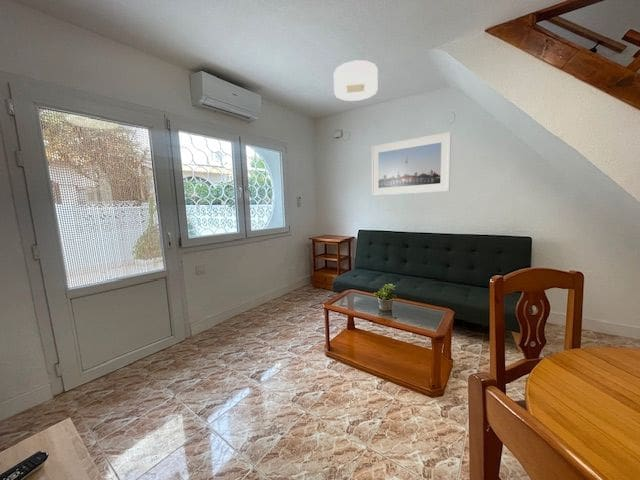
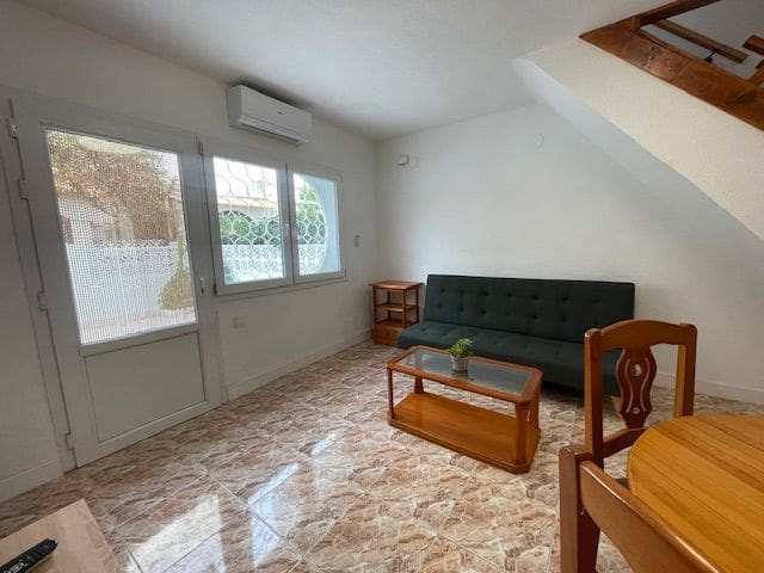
- ceiling light (355, 82)
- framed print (407, 167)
